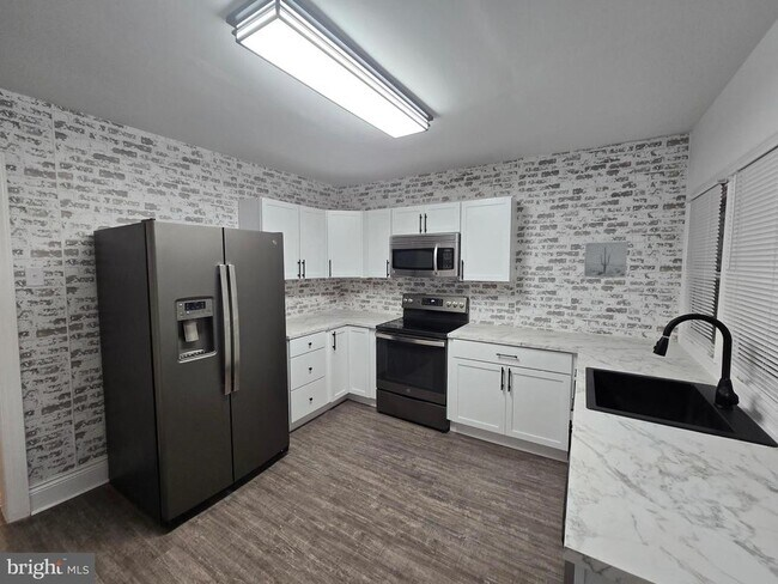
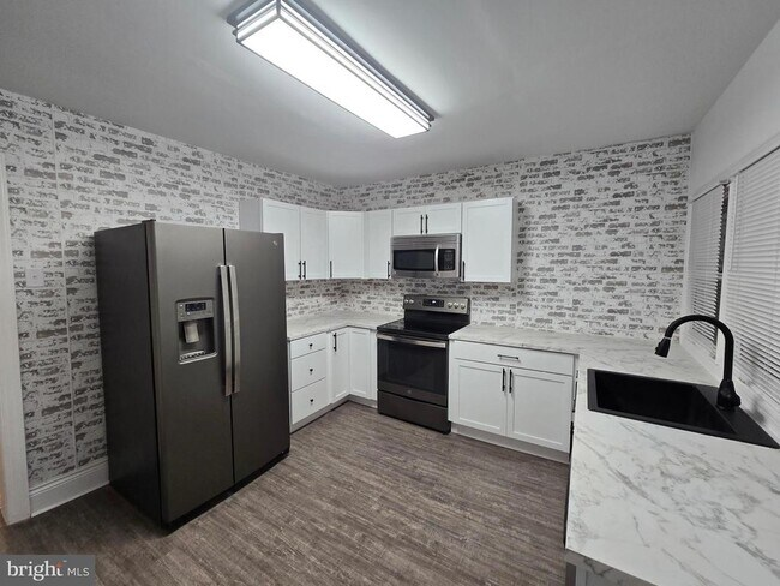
- wall art (604, 260)
